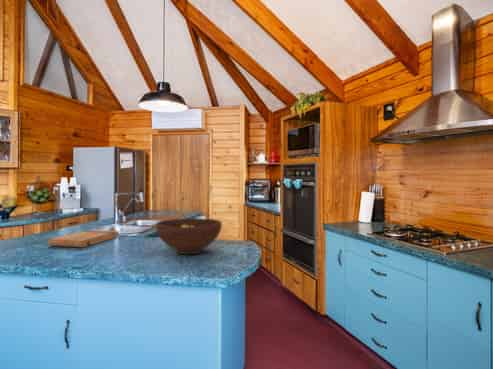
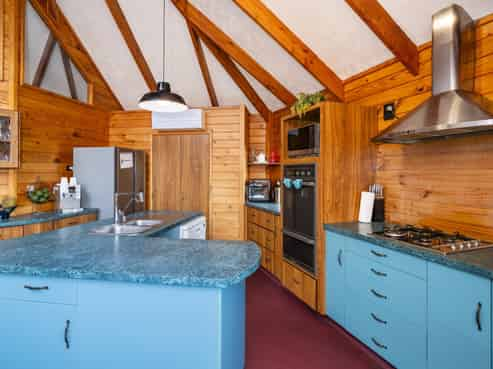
- cutting board (86, 237)
- fruit bowl (189, 237)
